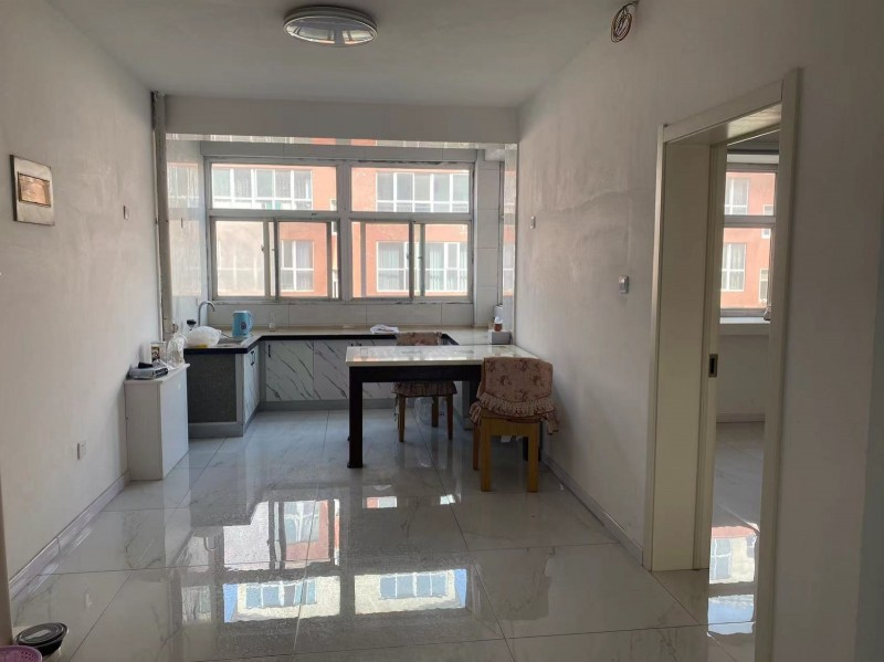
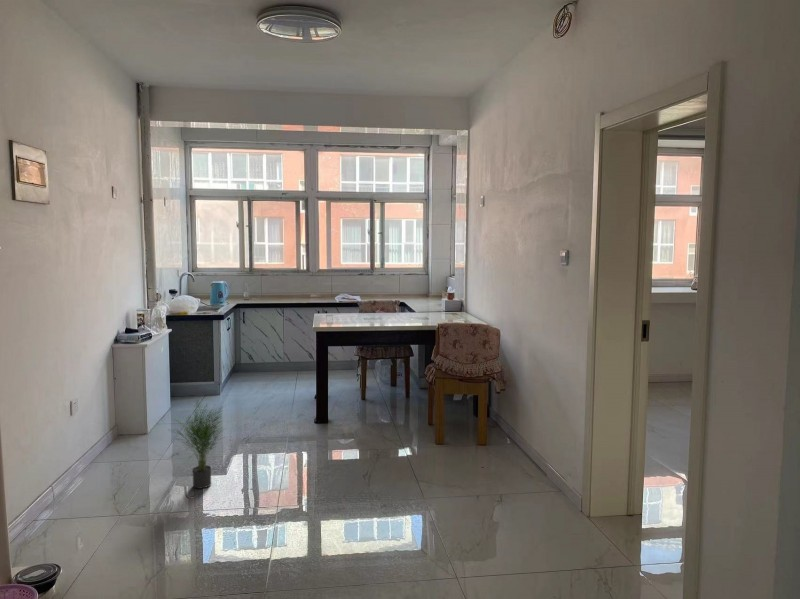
+ potted plant (196, 442)
